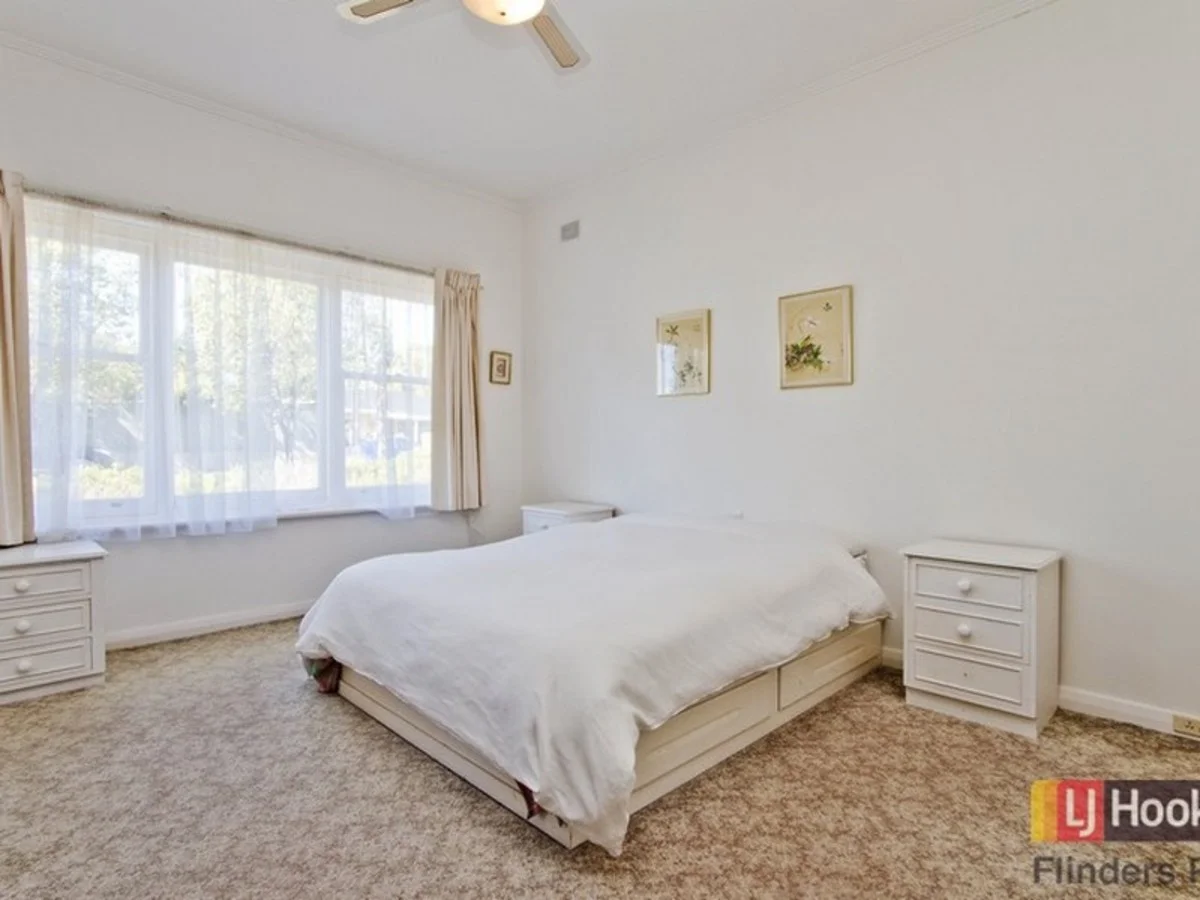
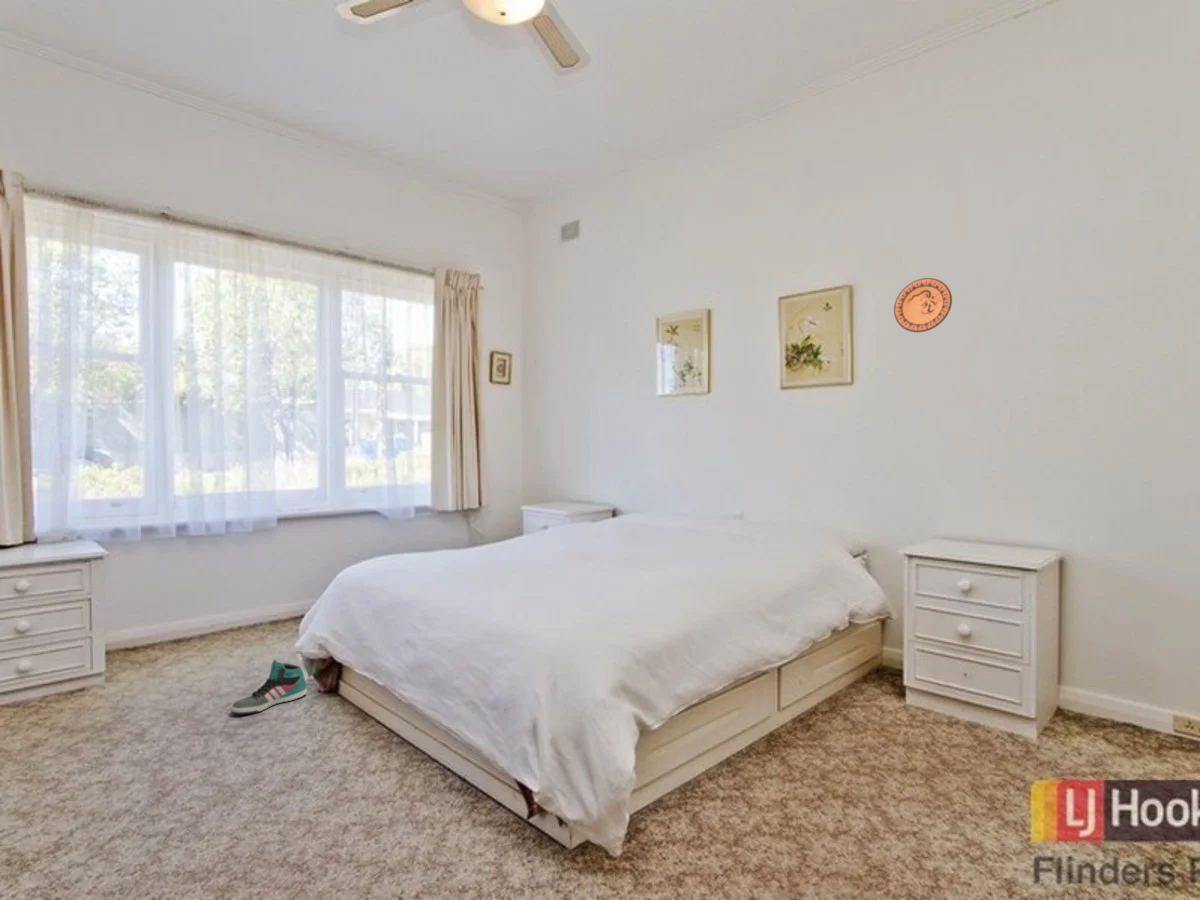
+ sneaker (270, 683)
+ decorative plate (922, 305)
